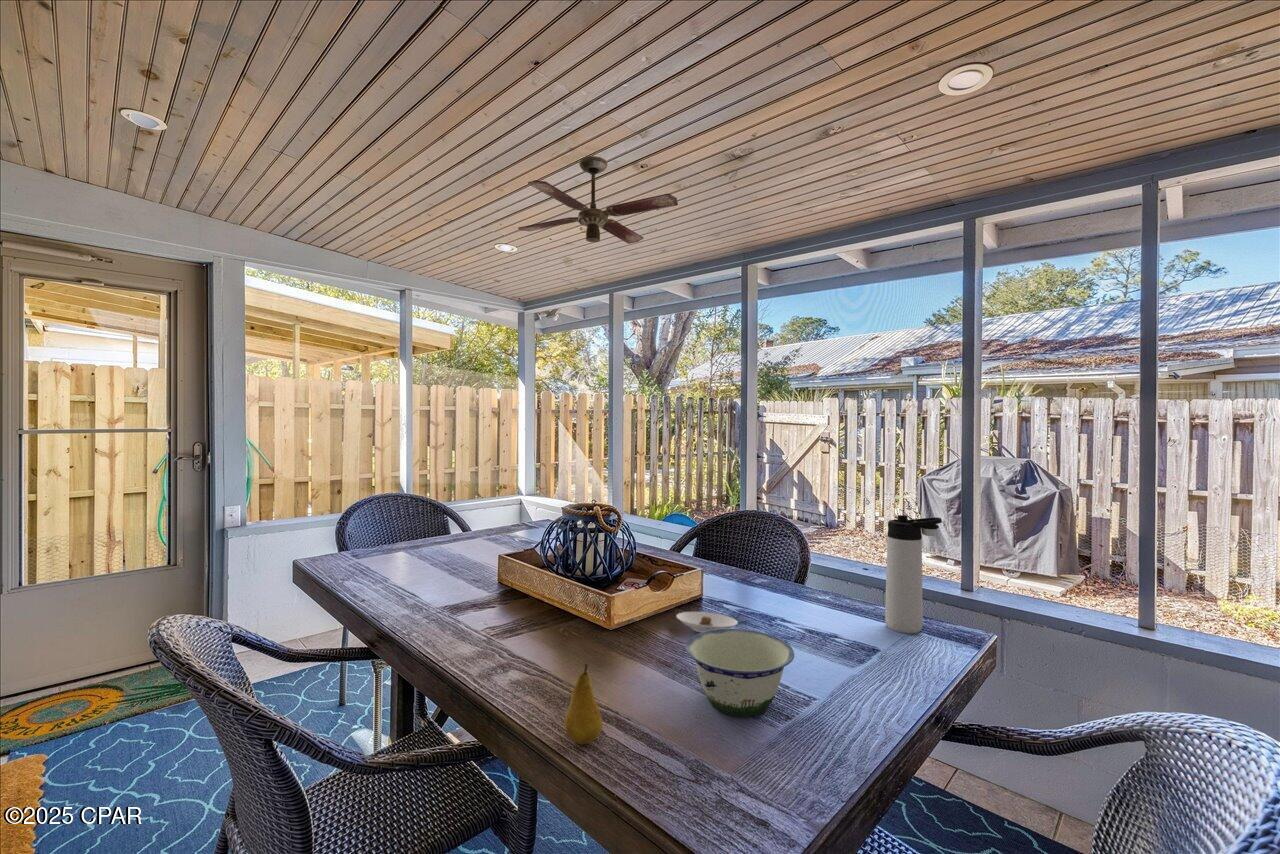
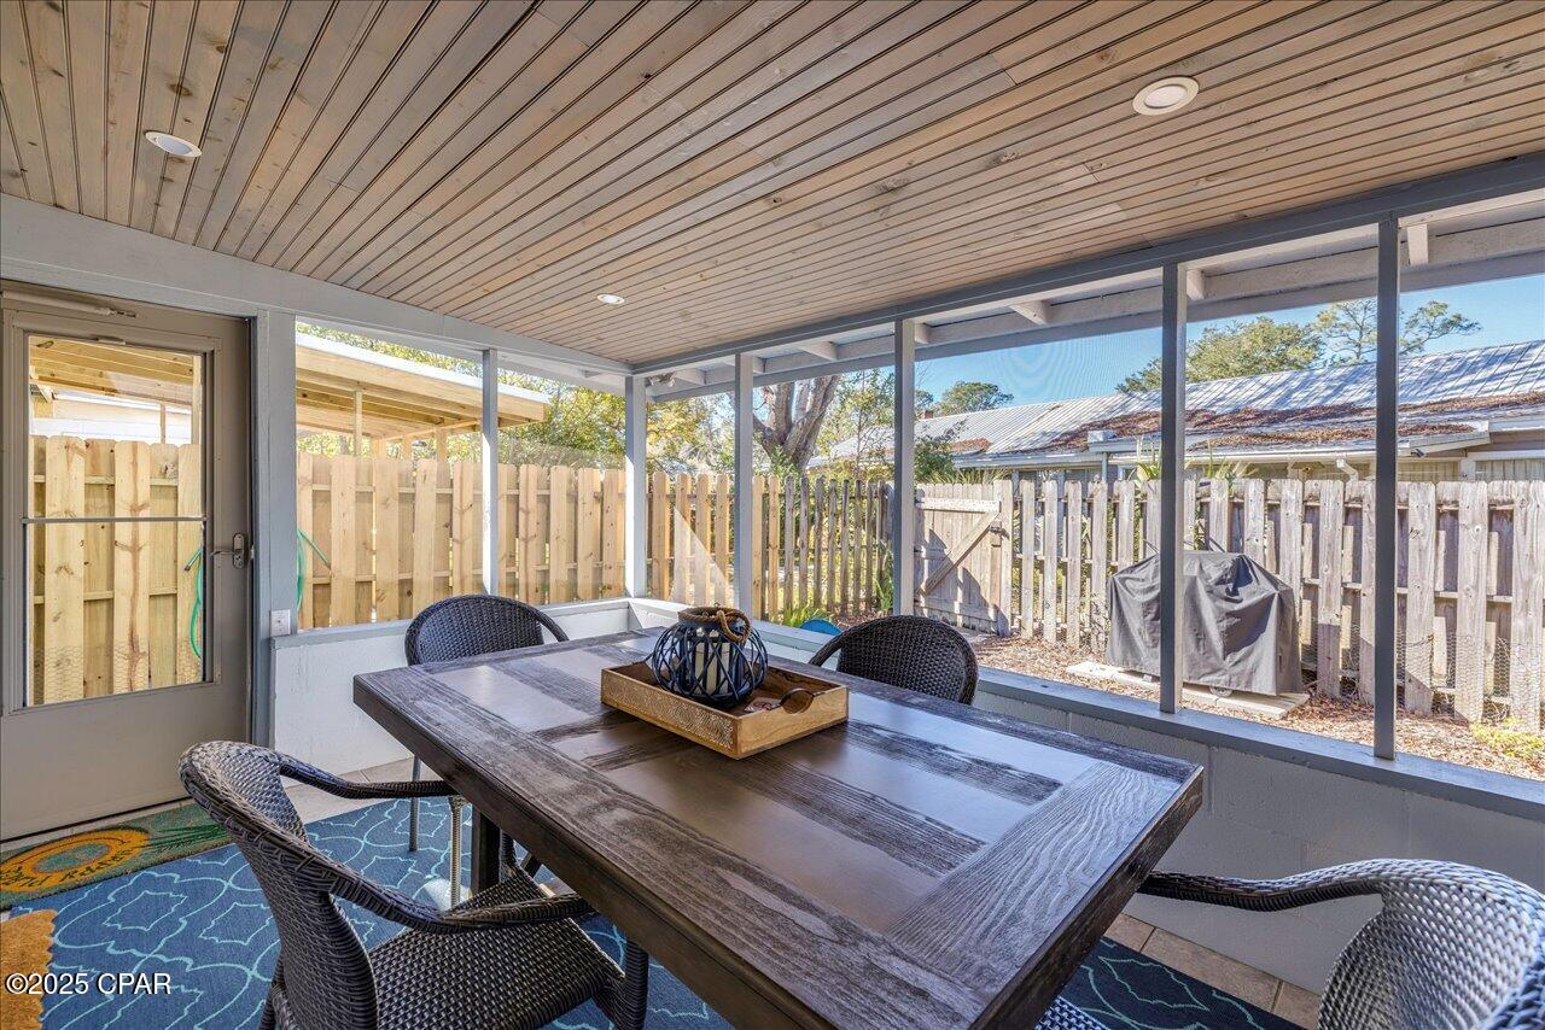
- bowl (737, 675)
- fruit (583, 701)
- saucer (706, 623)
- thermos bottle (913, 573)
- ceiling fan (593, 202)
